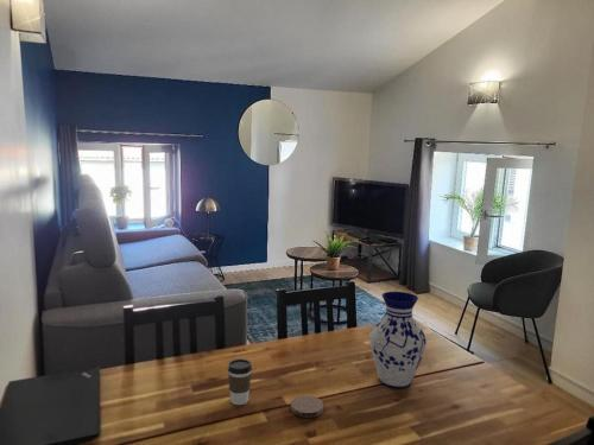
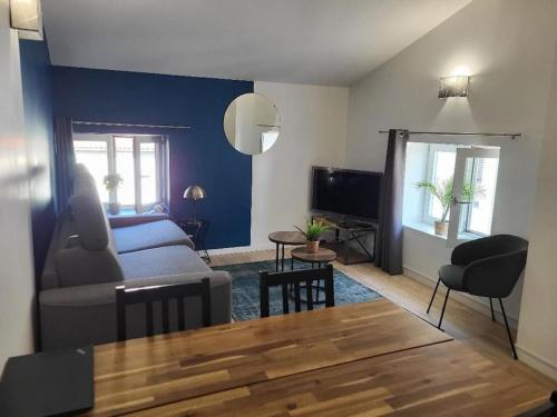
- vase (397, 338)
- coffee cup (239, 381)
- coaster (307, 406)
